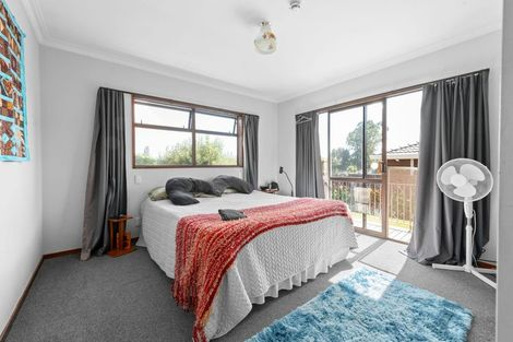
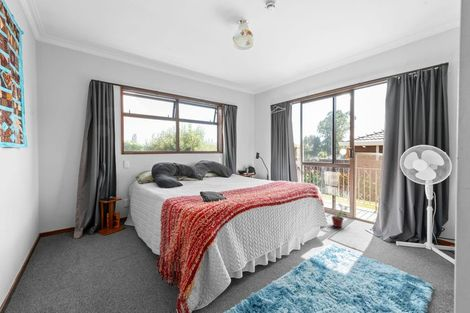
+ potted plant (340, 214)
